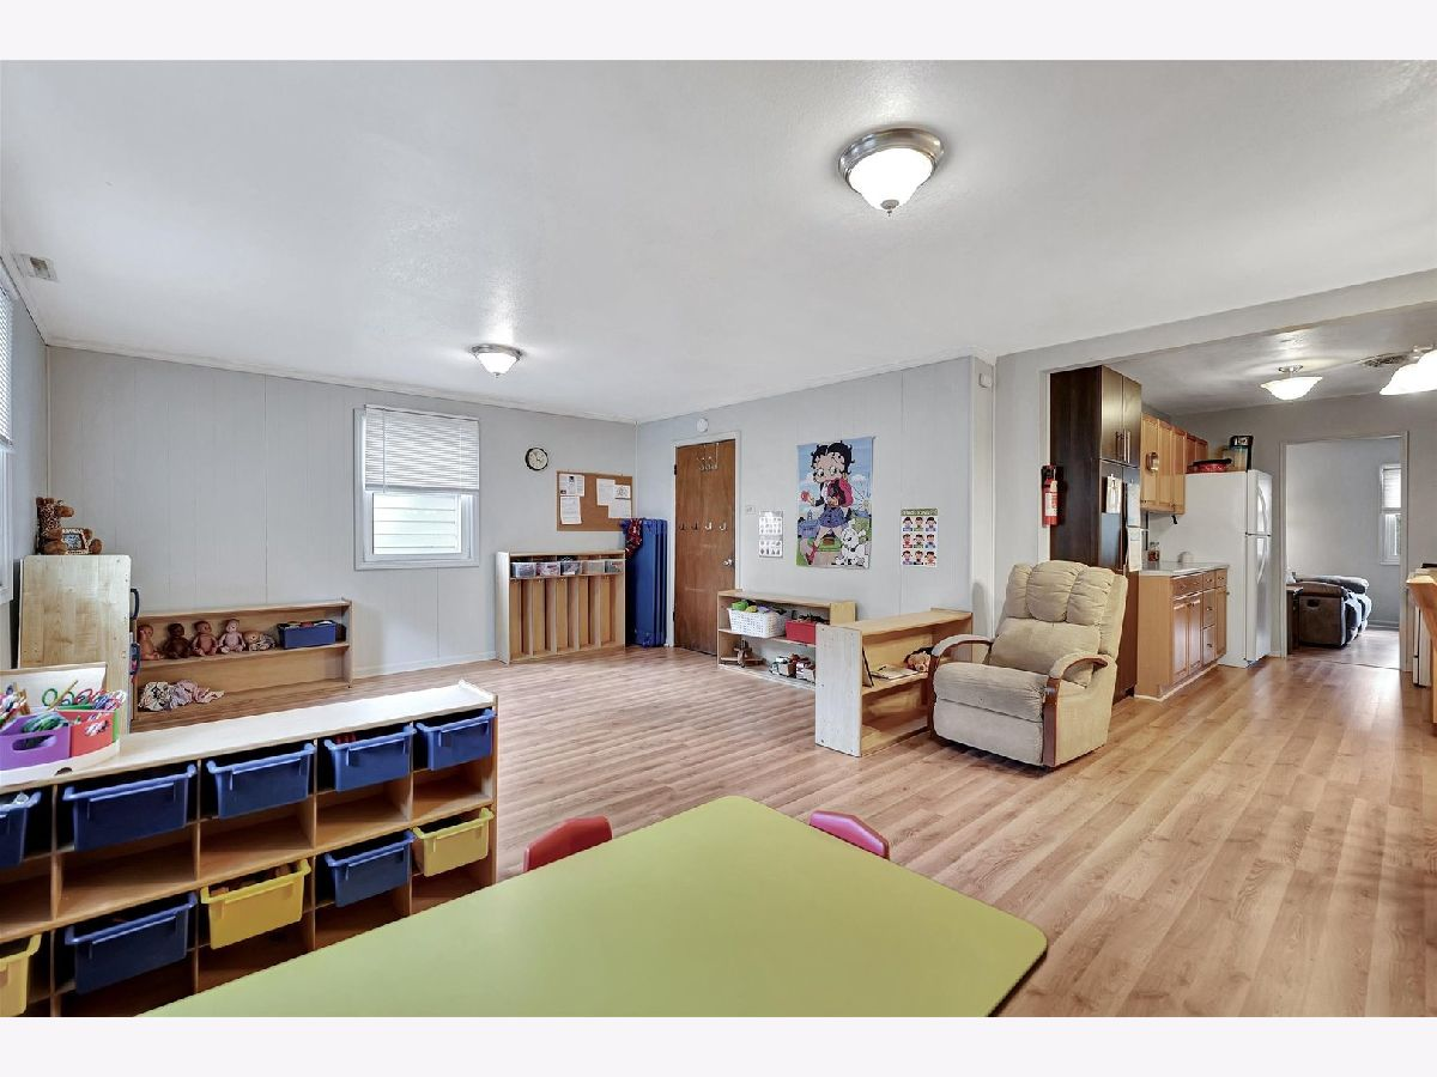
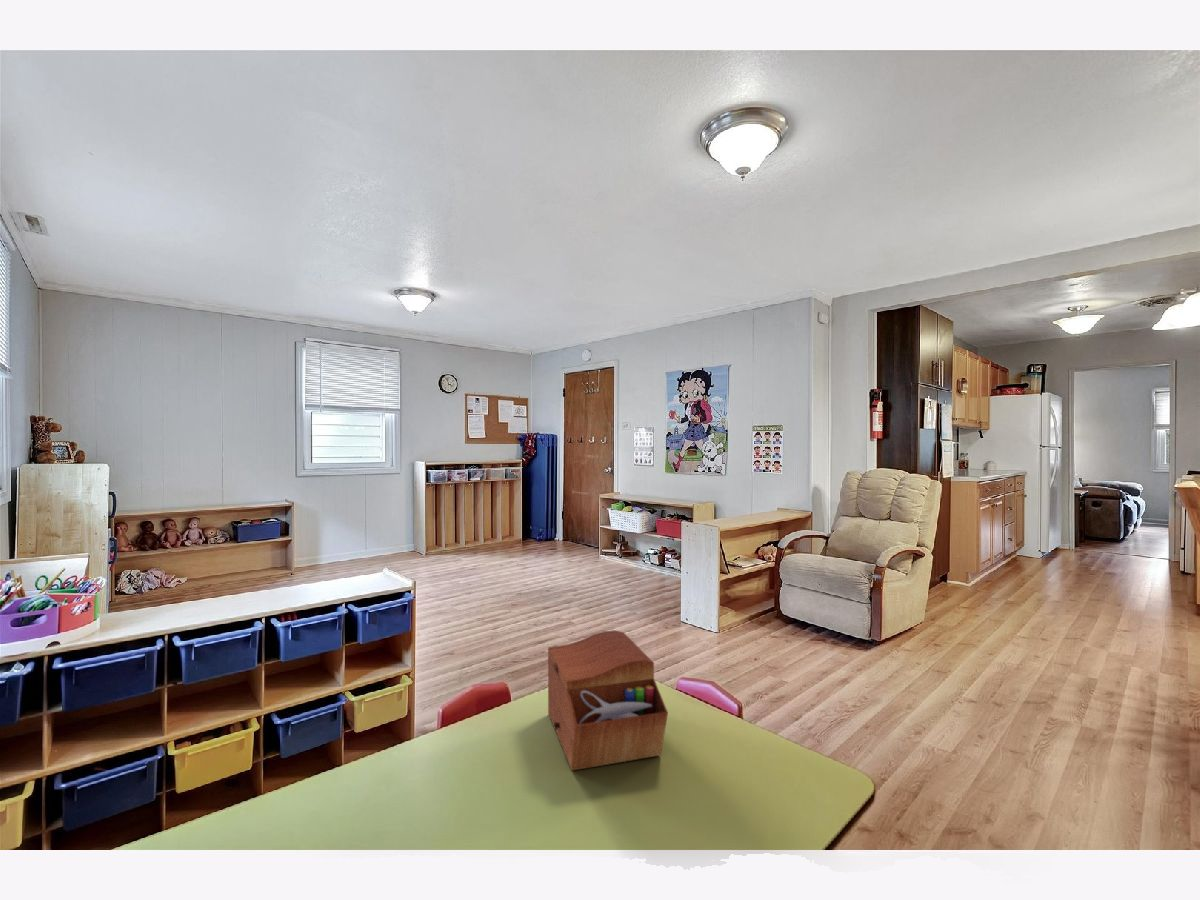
+ sewing box (600, 695)
